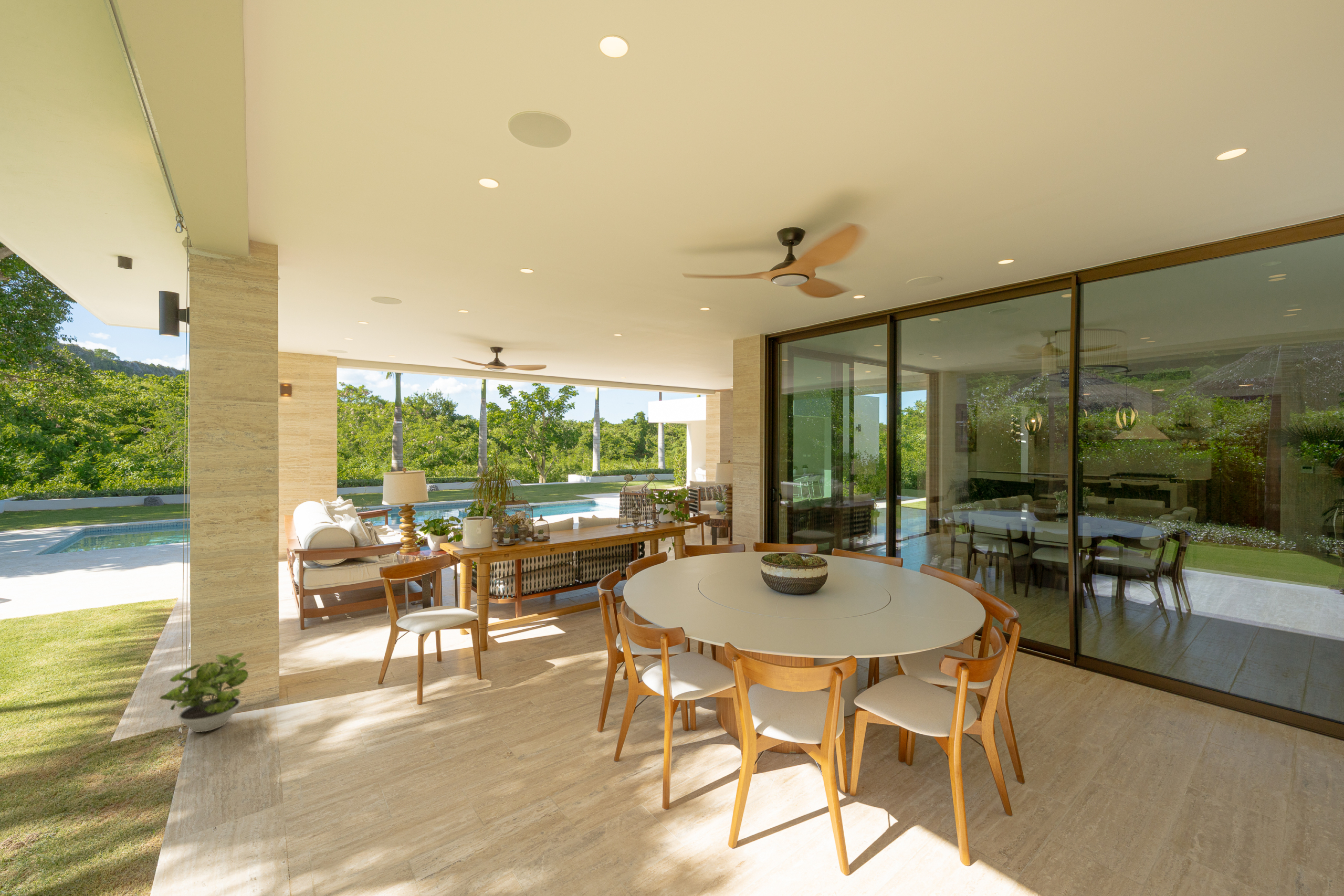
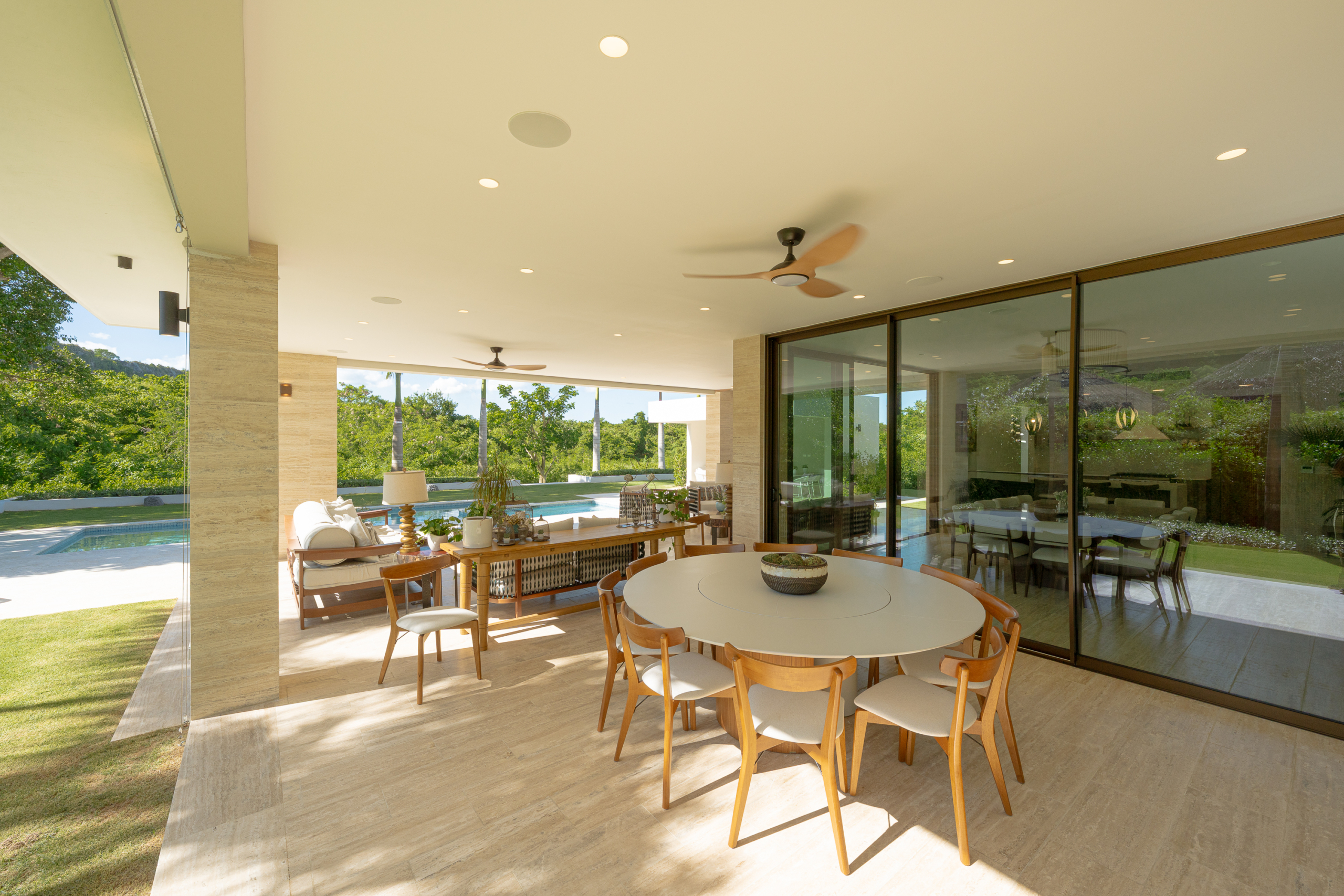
- potted plant (206, 692)
